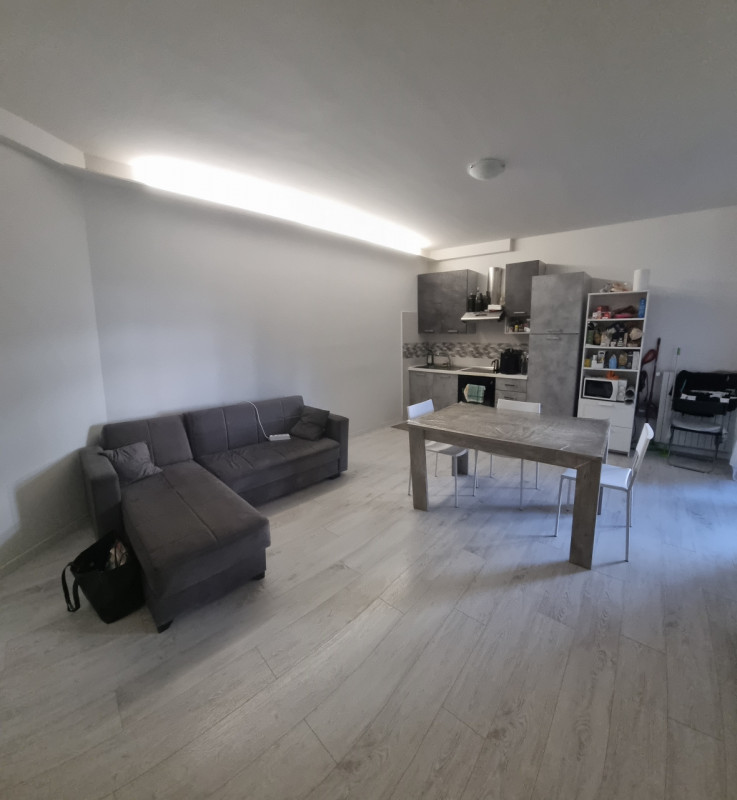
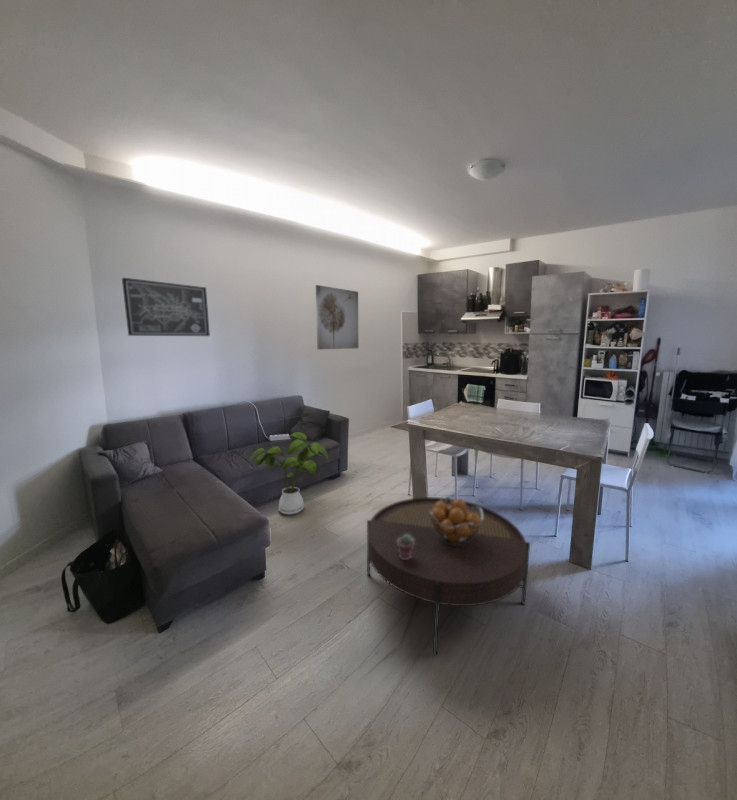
+ wall art (338, 319)
+ potted succulent (405, 545)
+ coffee table (442, 560)
+ house plant (298, 473)
+ wall art (169, 309)
+ fruit basket (455, 520)
